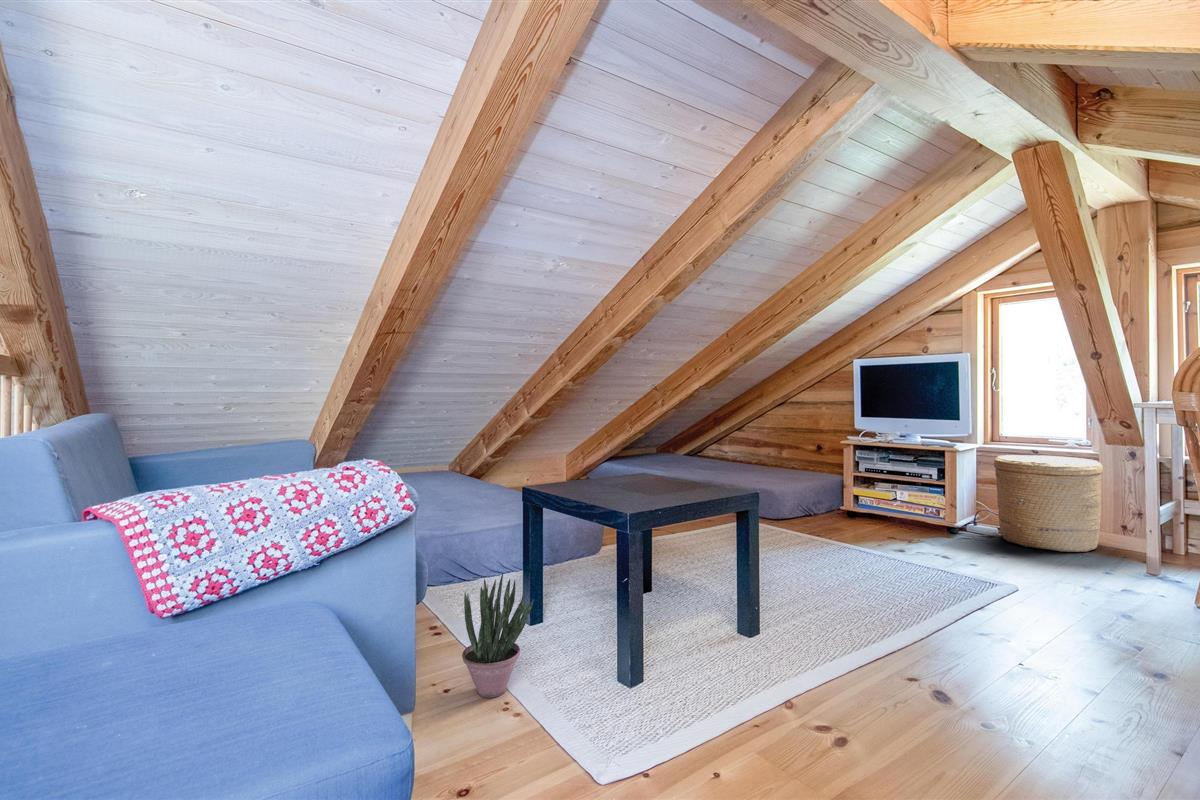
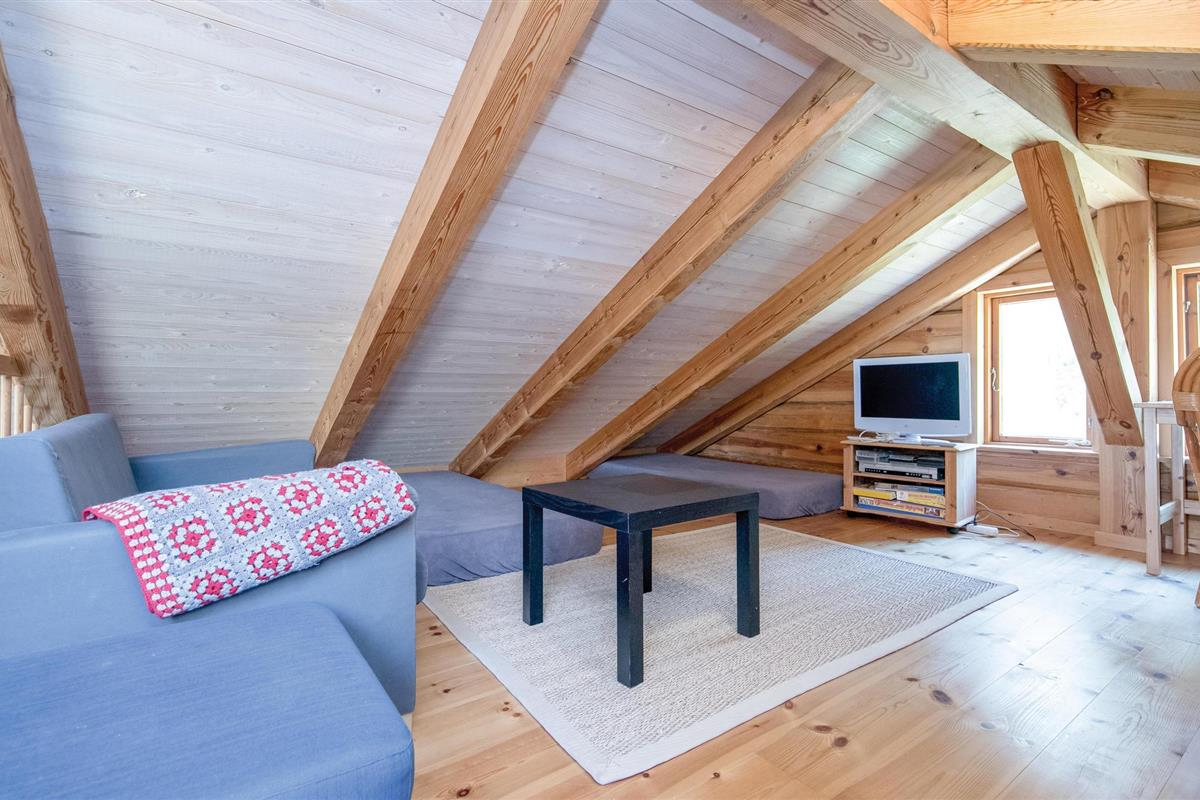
- potted plant (497, 632)
- basket (1046, 500)
